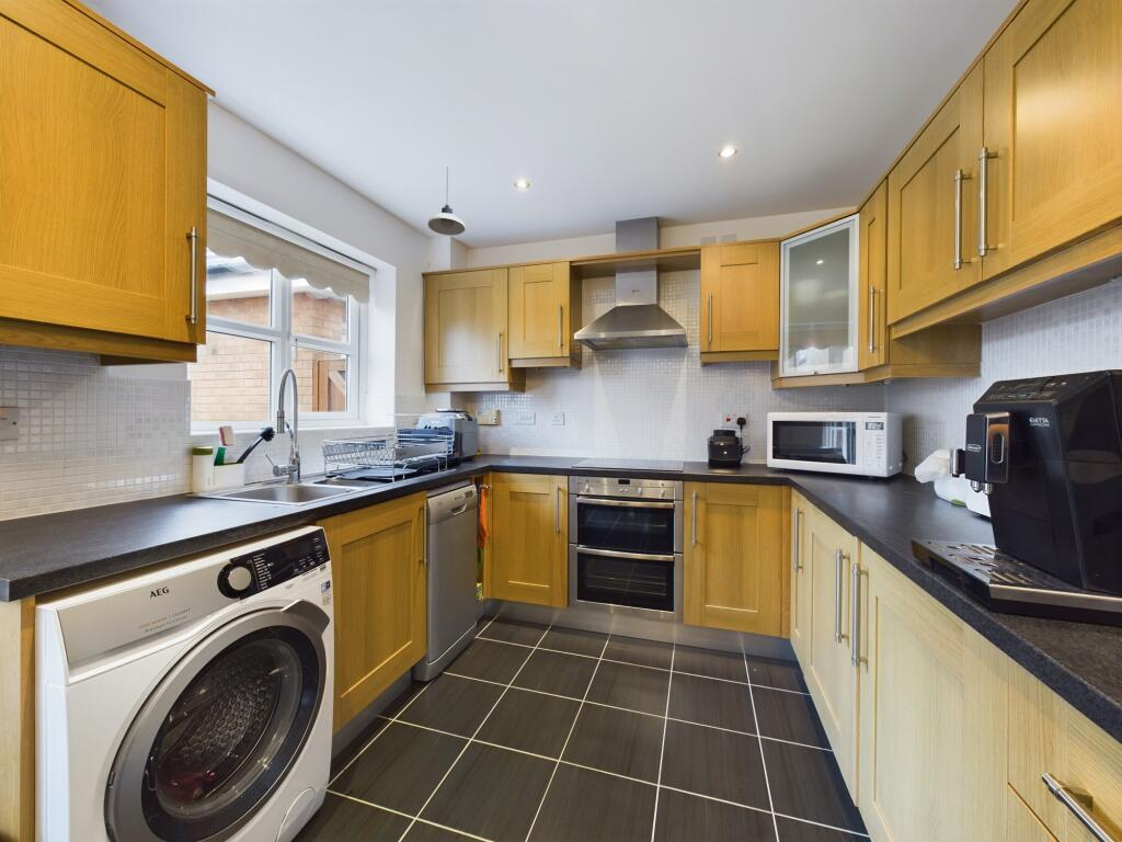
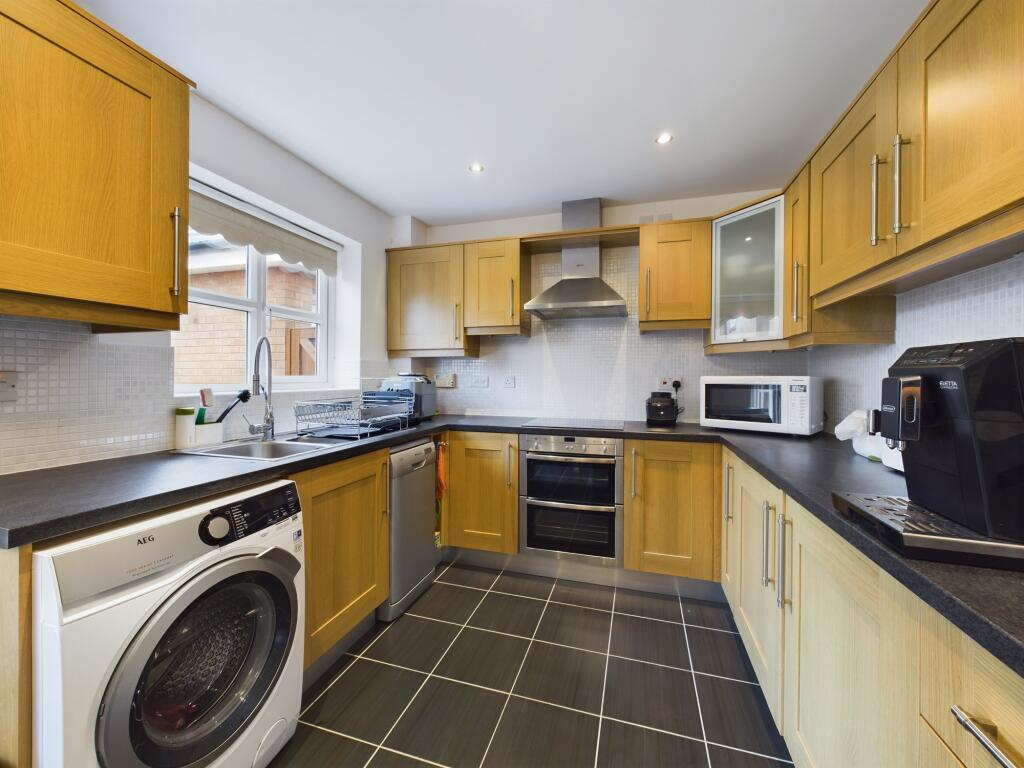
- pendant light (447, 197)
